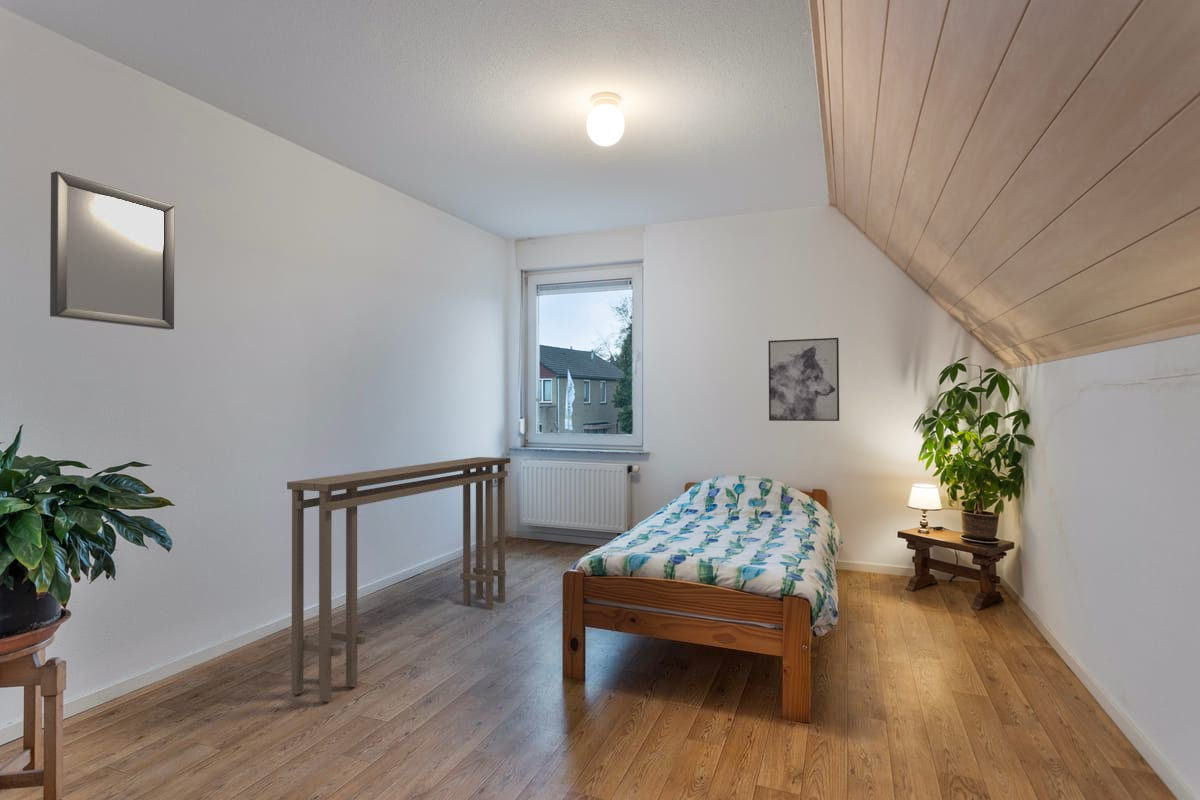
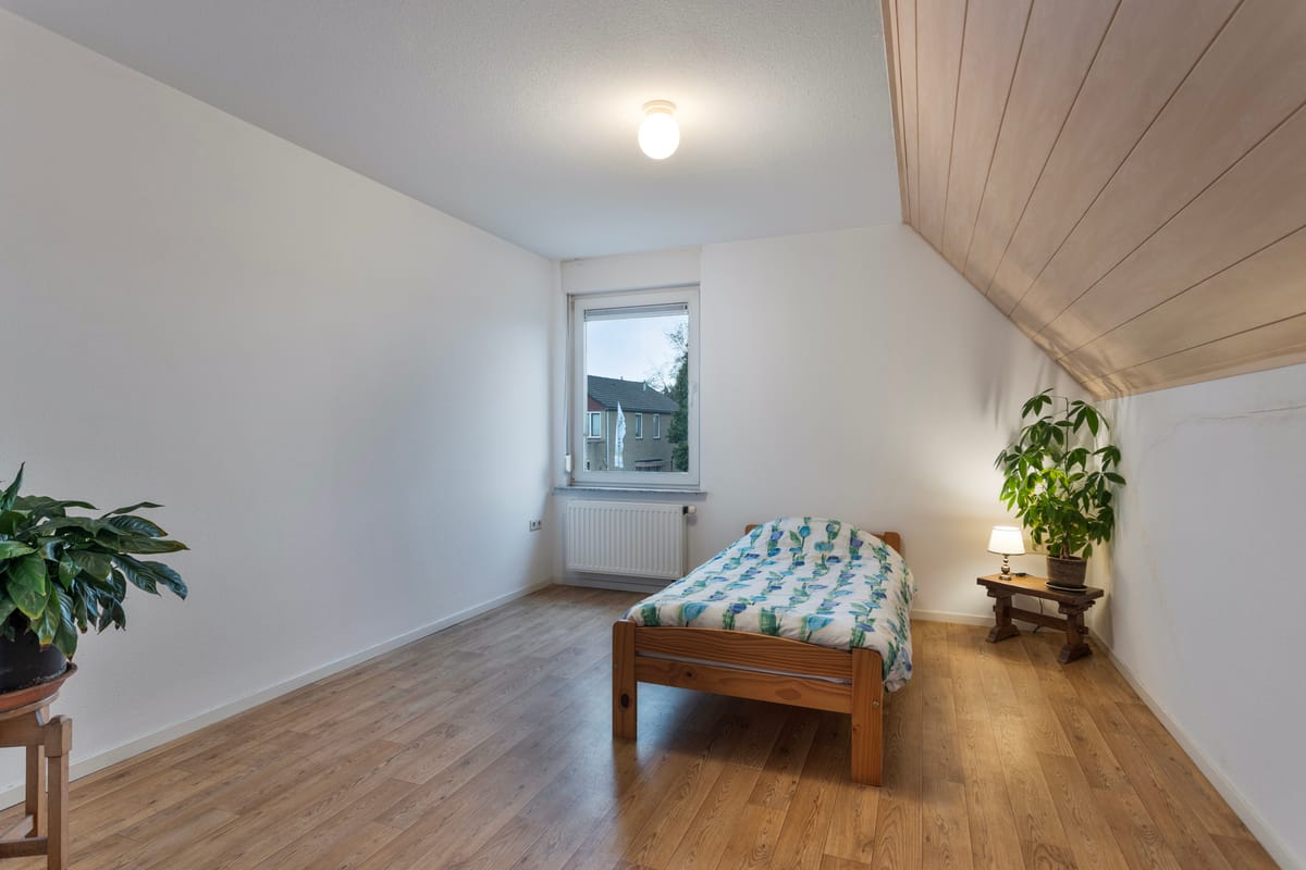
- console table (463, 553)
- wall art (803, 380)
- home mirror (116, 256)
